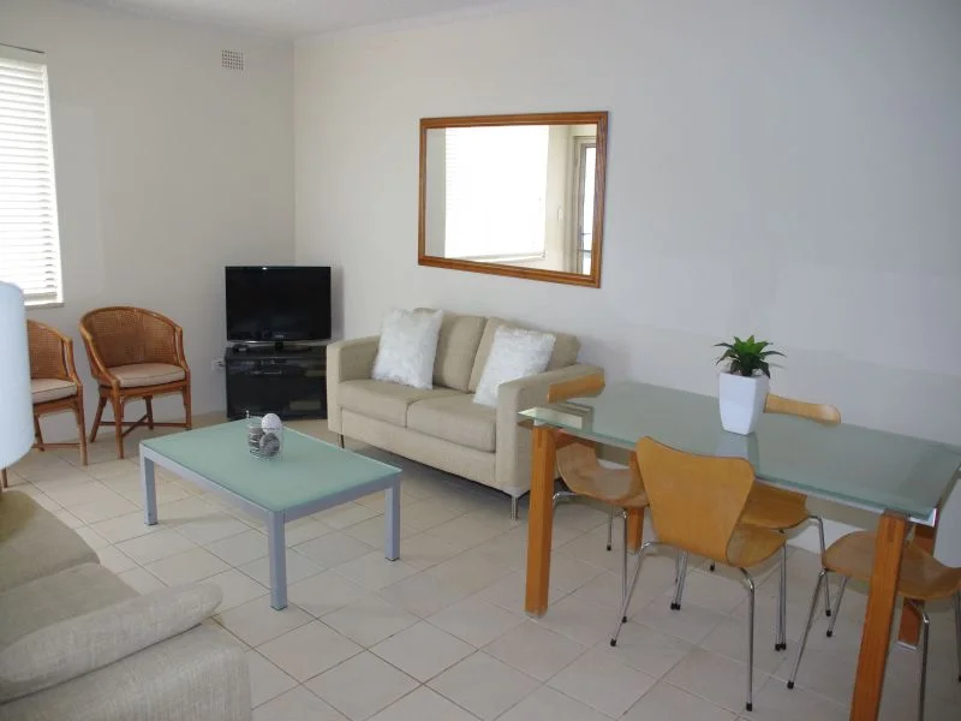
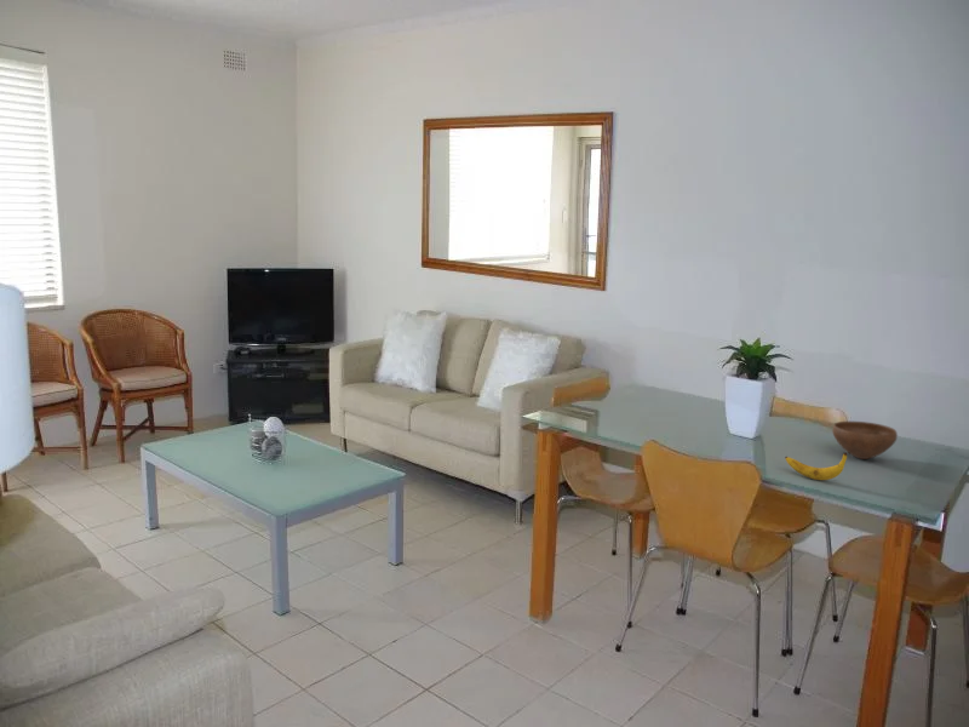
+ banana (813, 466)
+ bowl (862, 442)
